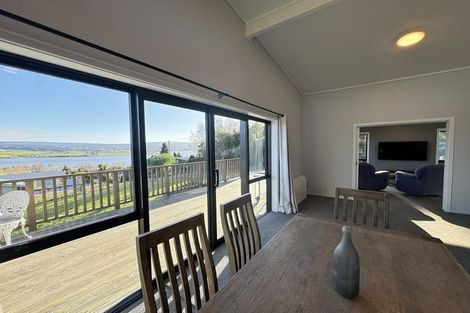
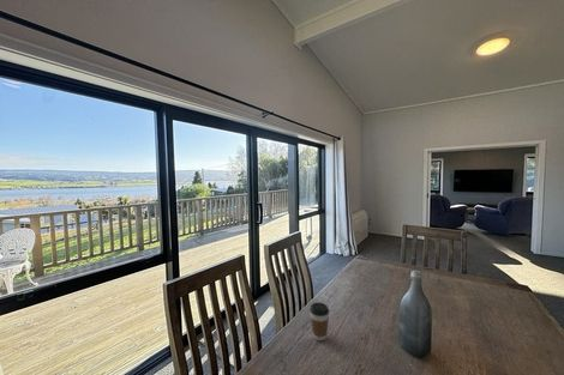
+ coffee cup (319, 321)
